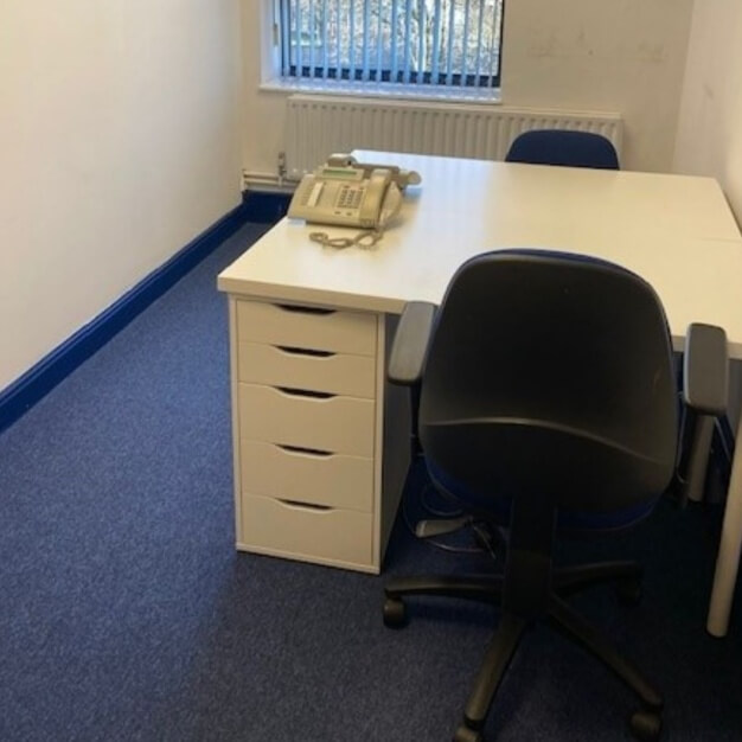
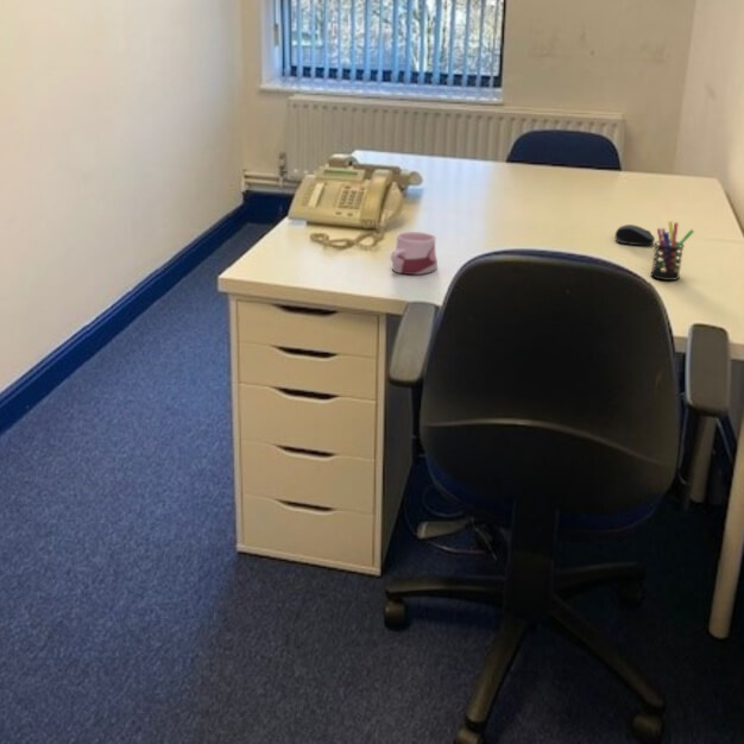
+ computer mouse (635, 233)
+ pen holder (672, 248)
+ mug (412, 253)
